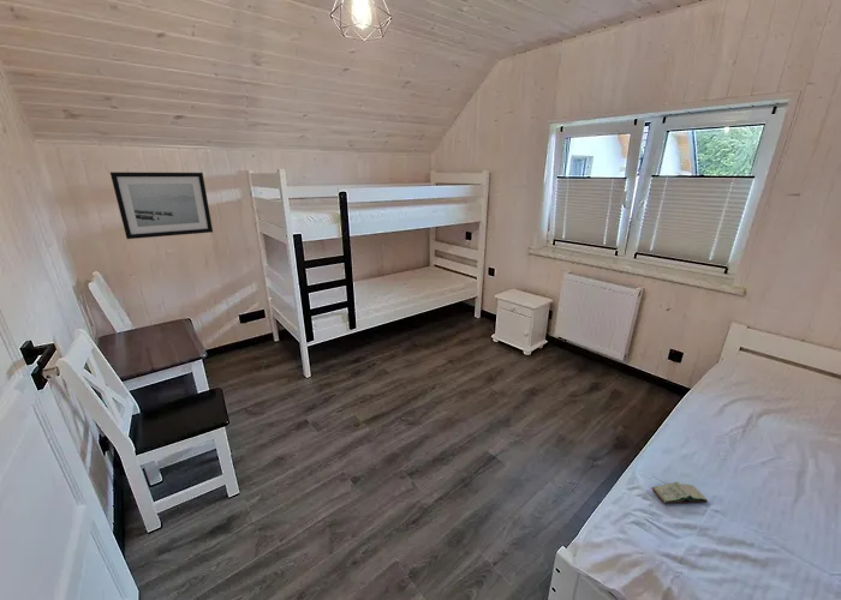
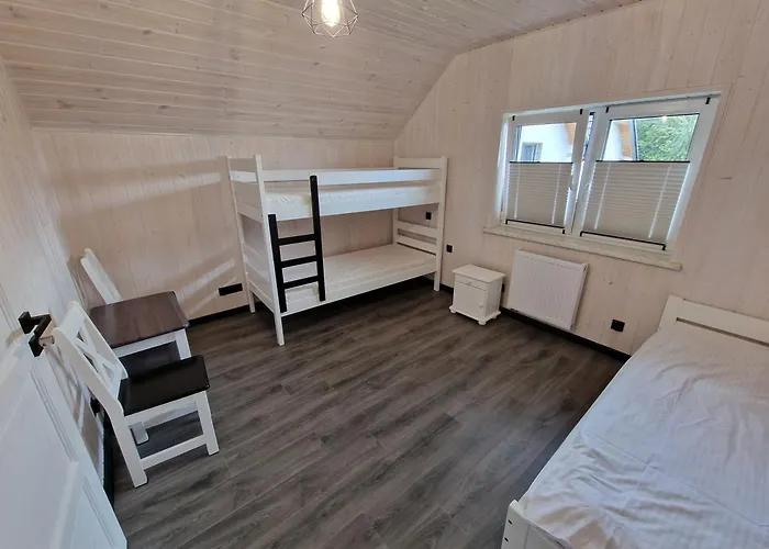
- book (679, 492)
- wall art (165, 204)
